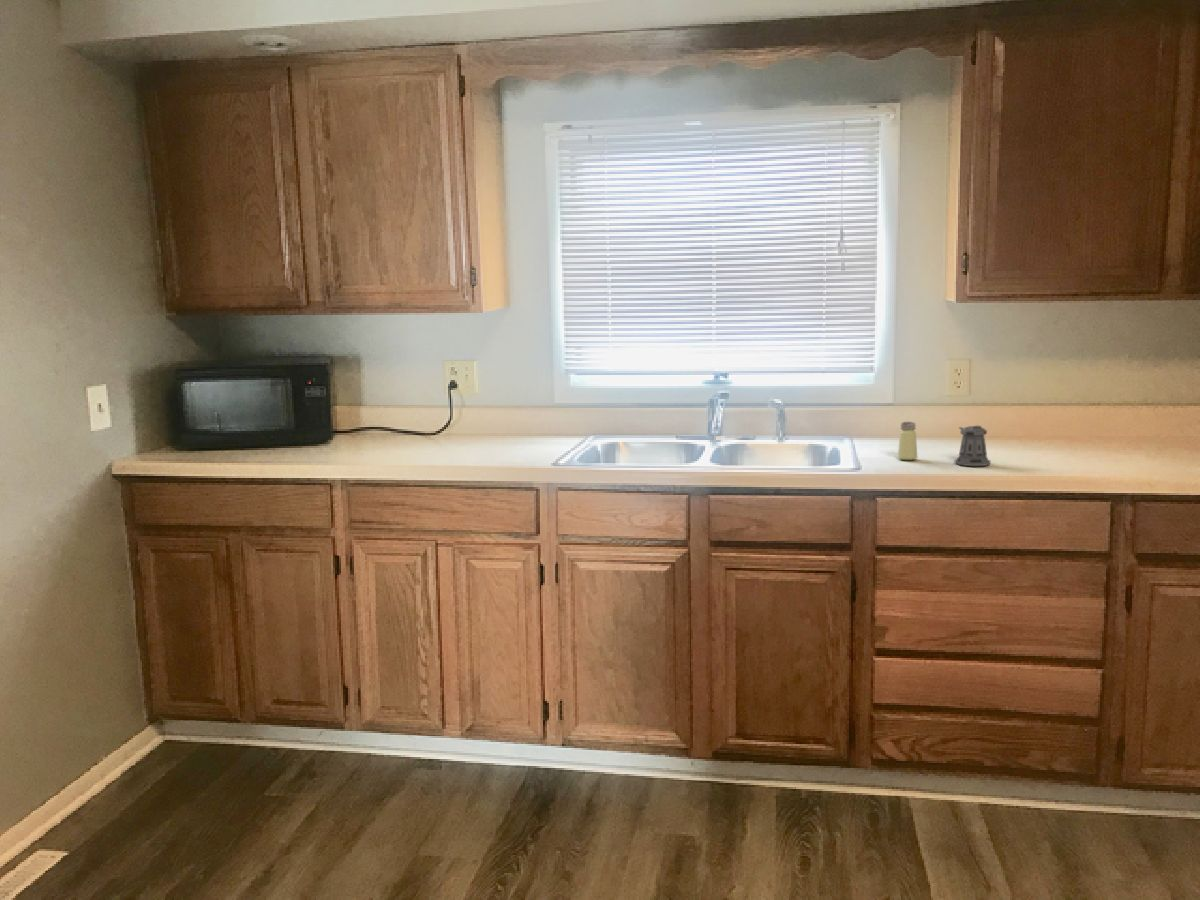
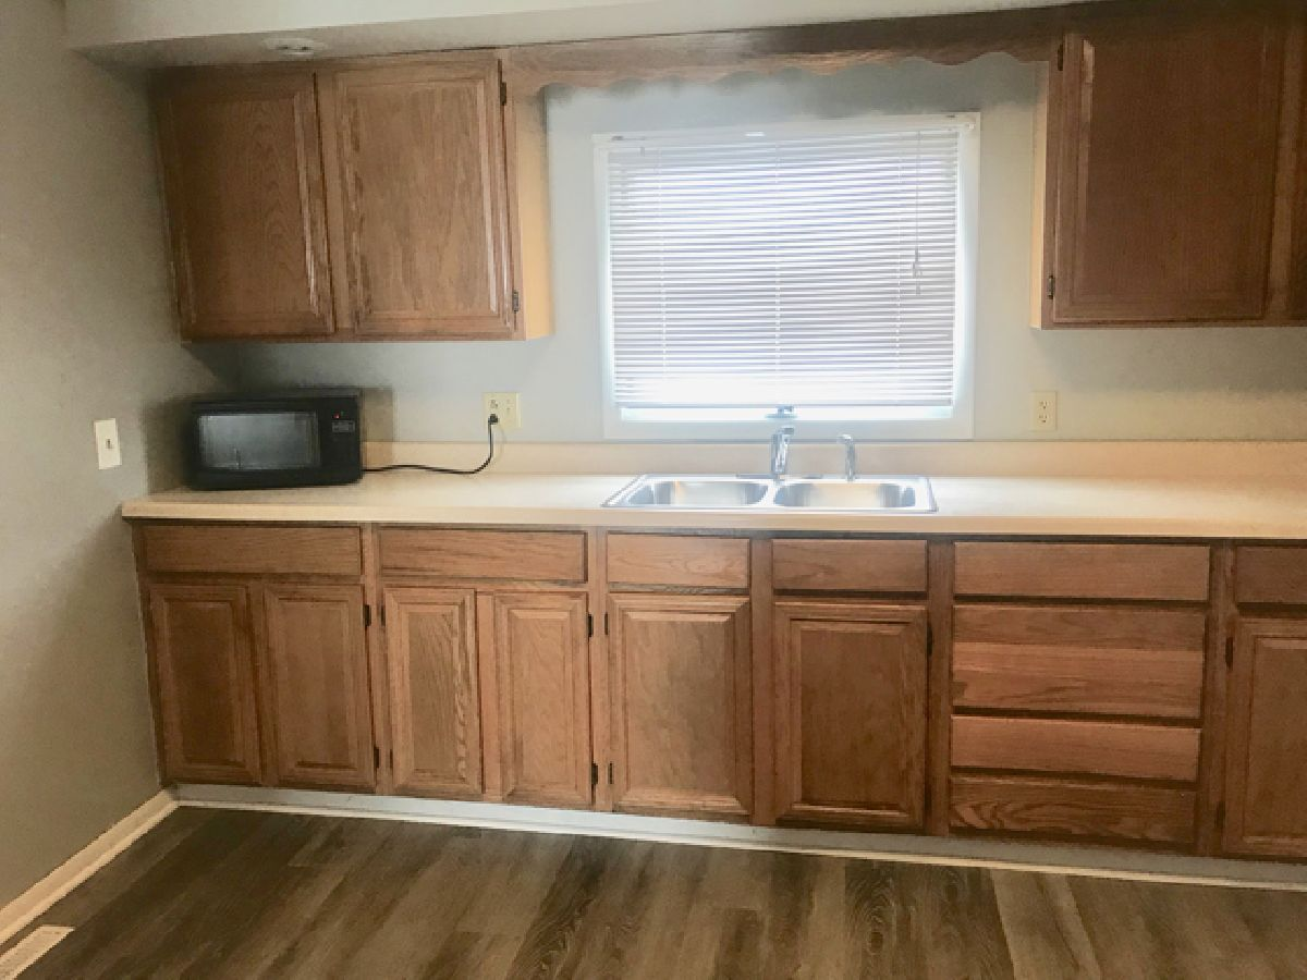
- pepper shaker (972, 443)
- saltshaker (907, 440)
